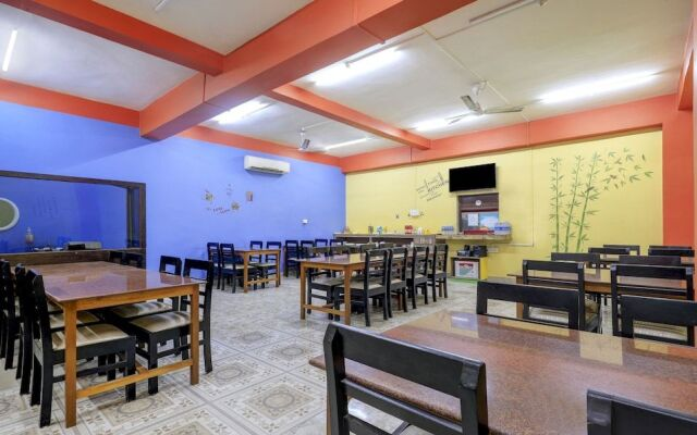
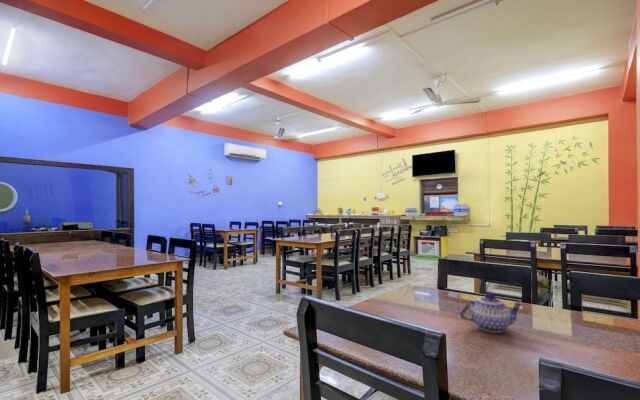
+ teapot (491, 310)
